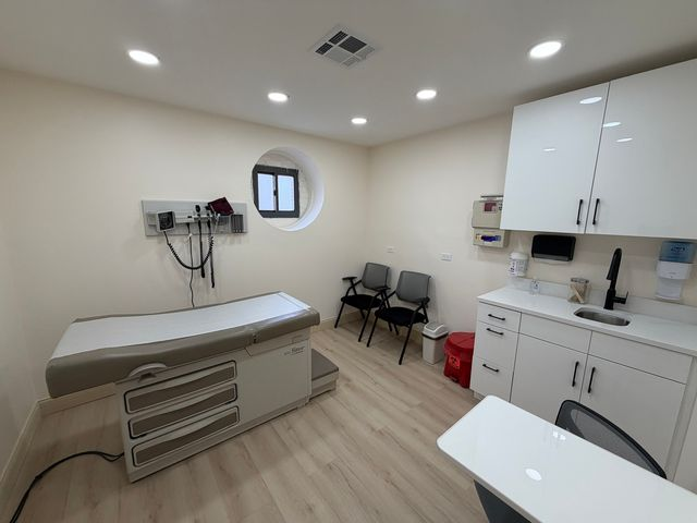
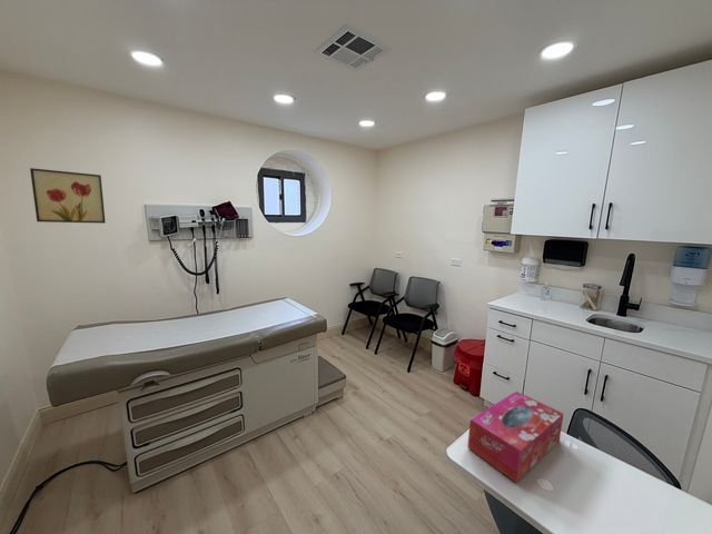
+ tissue box (516, 429)
+ wall art (70, 197)
